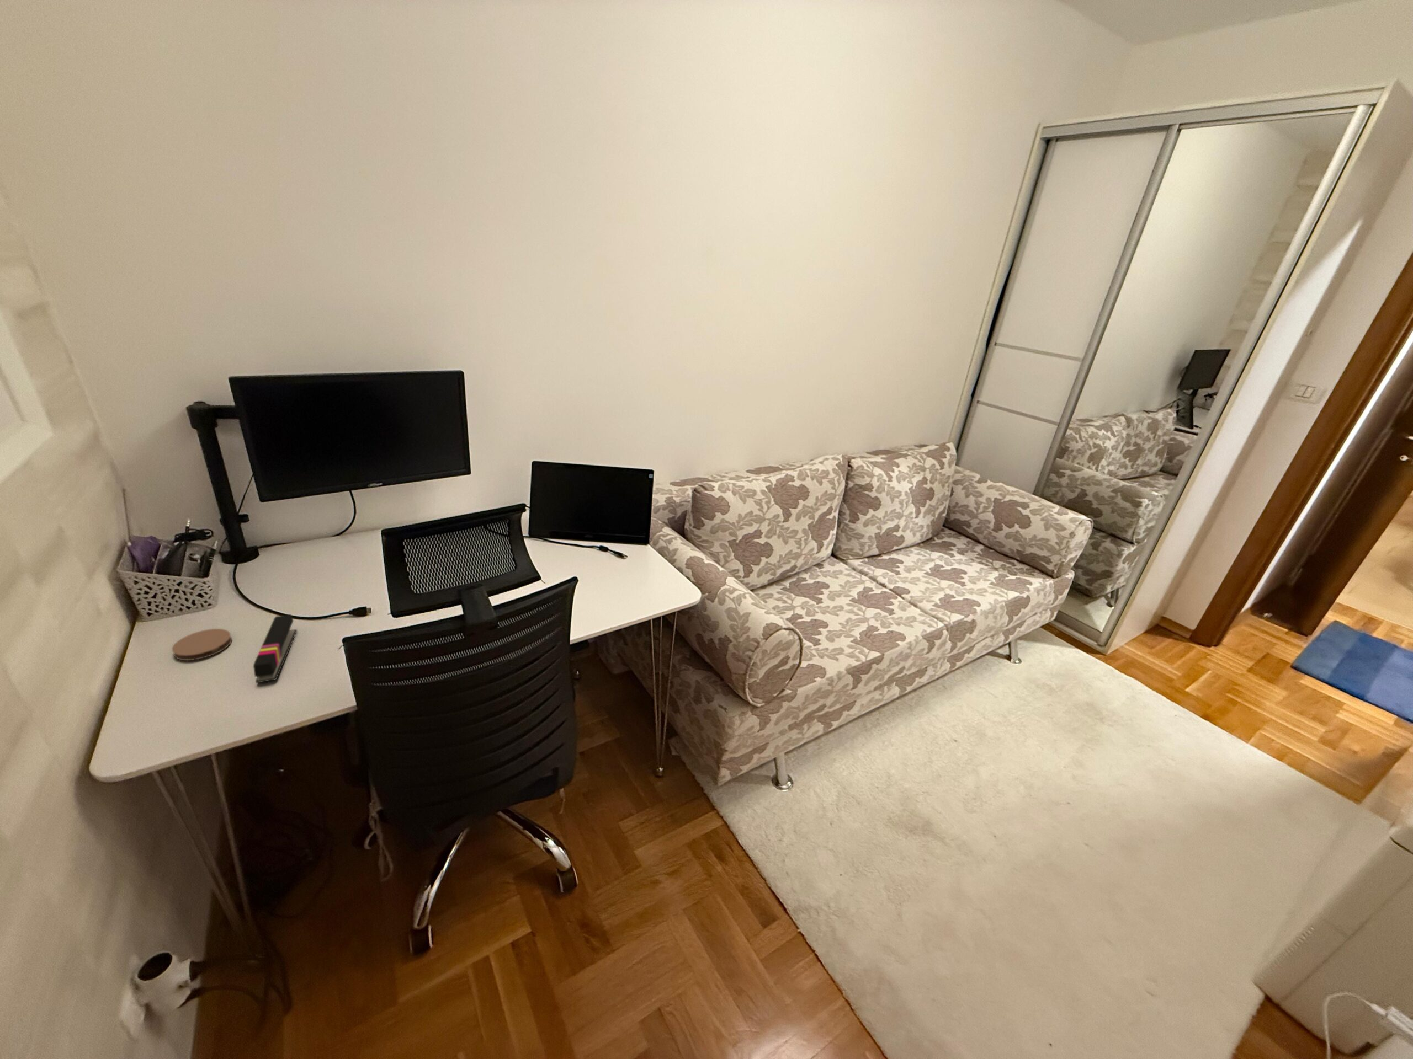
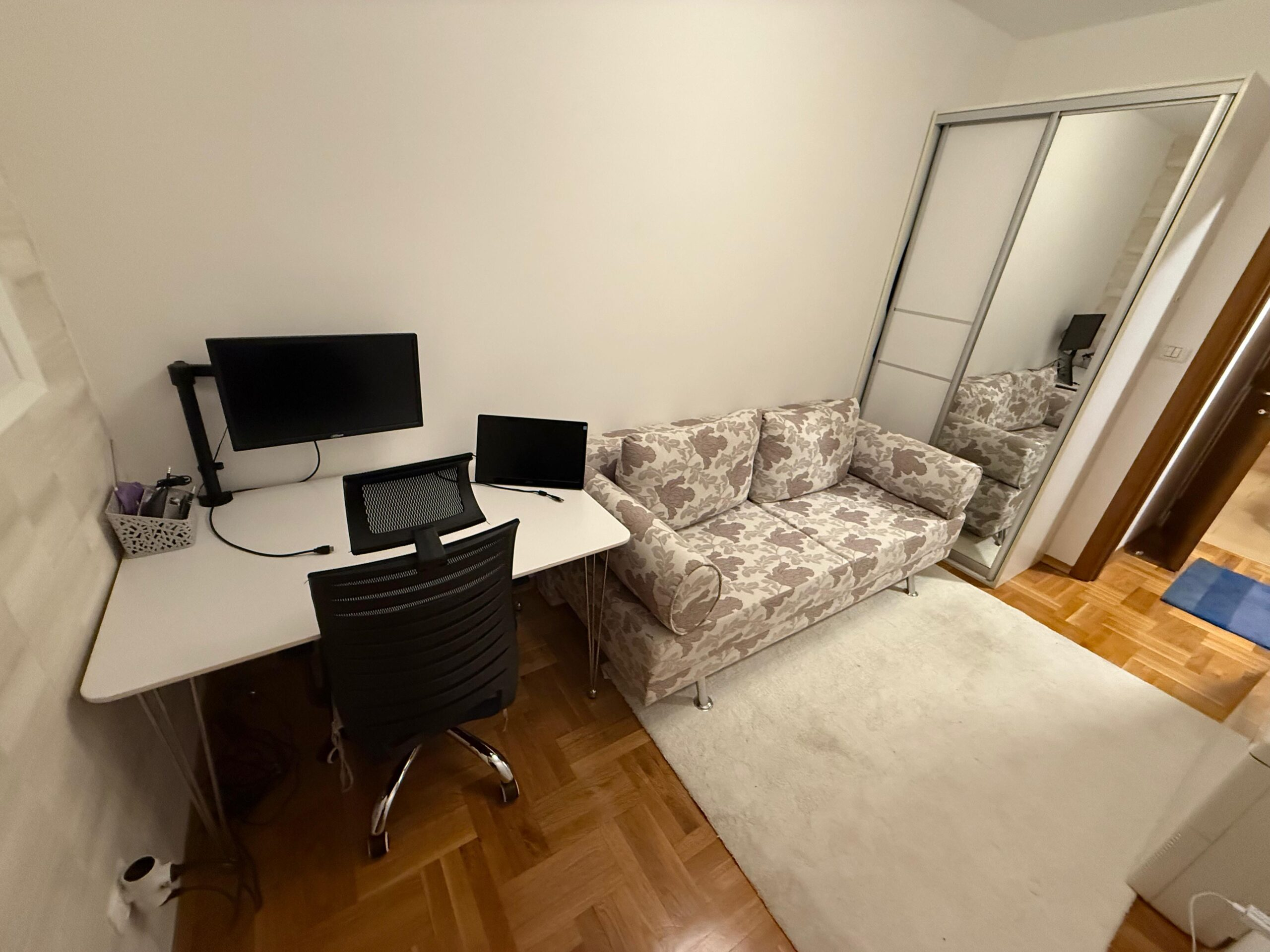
- coaster (202, 644)
- stapler (275, 646)
